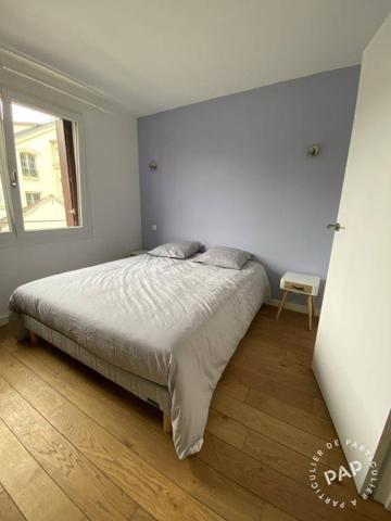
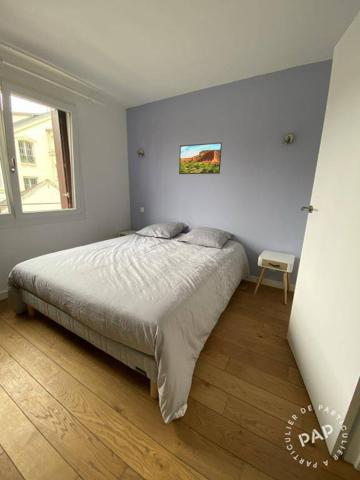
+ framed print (199, 159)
